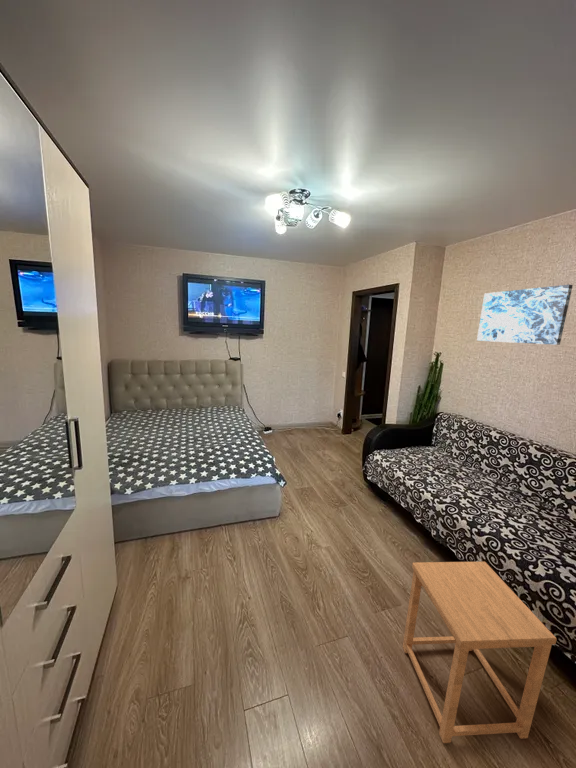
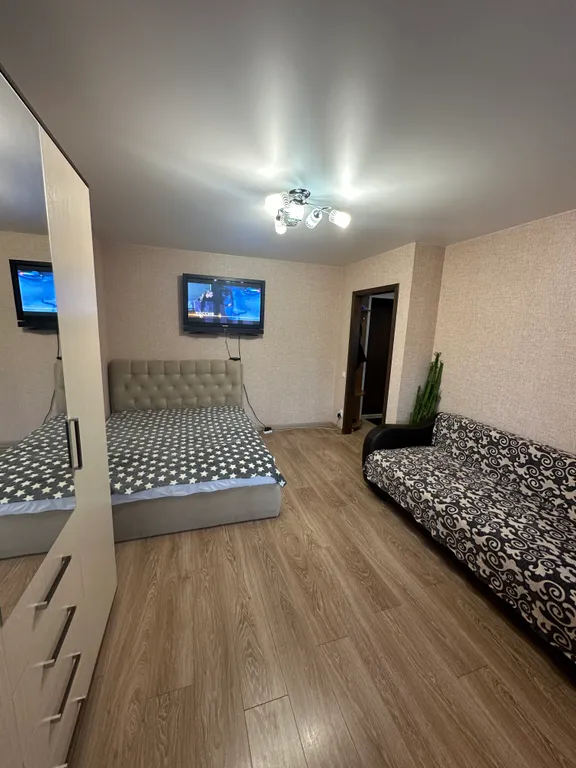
- wall art (518, 316)
- side table (466, 642)
